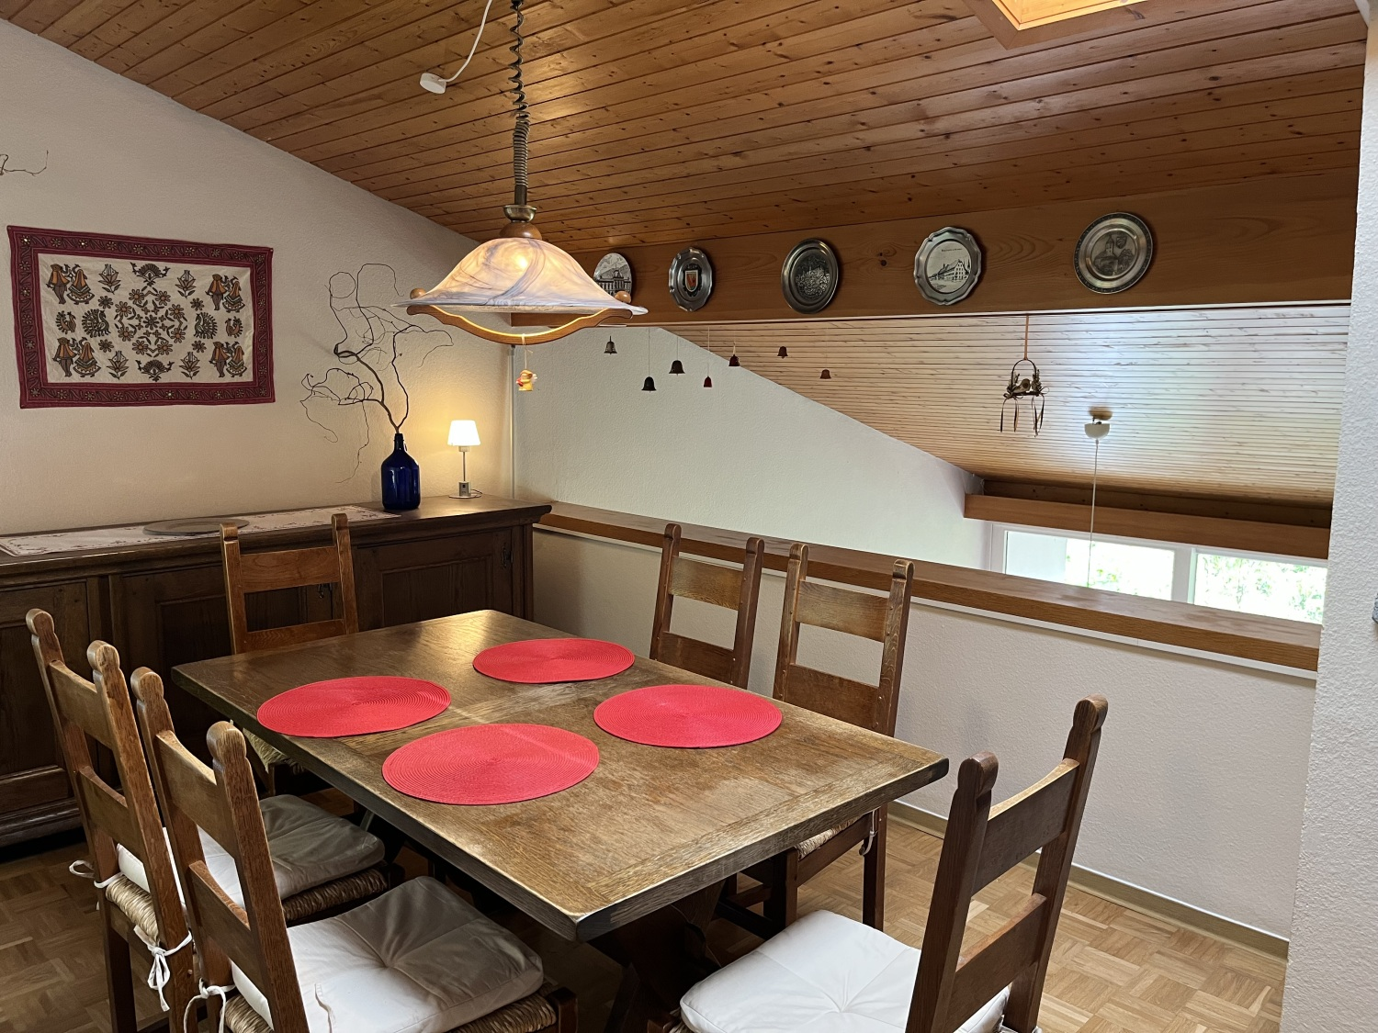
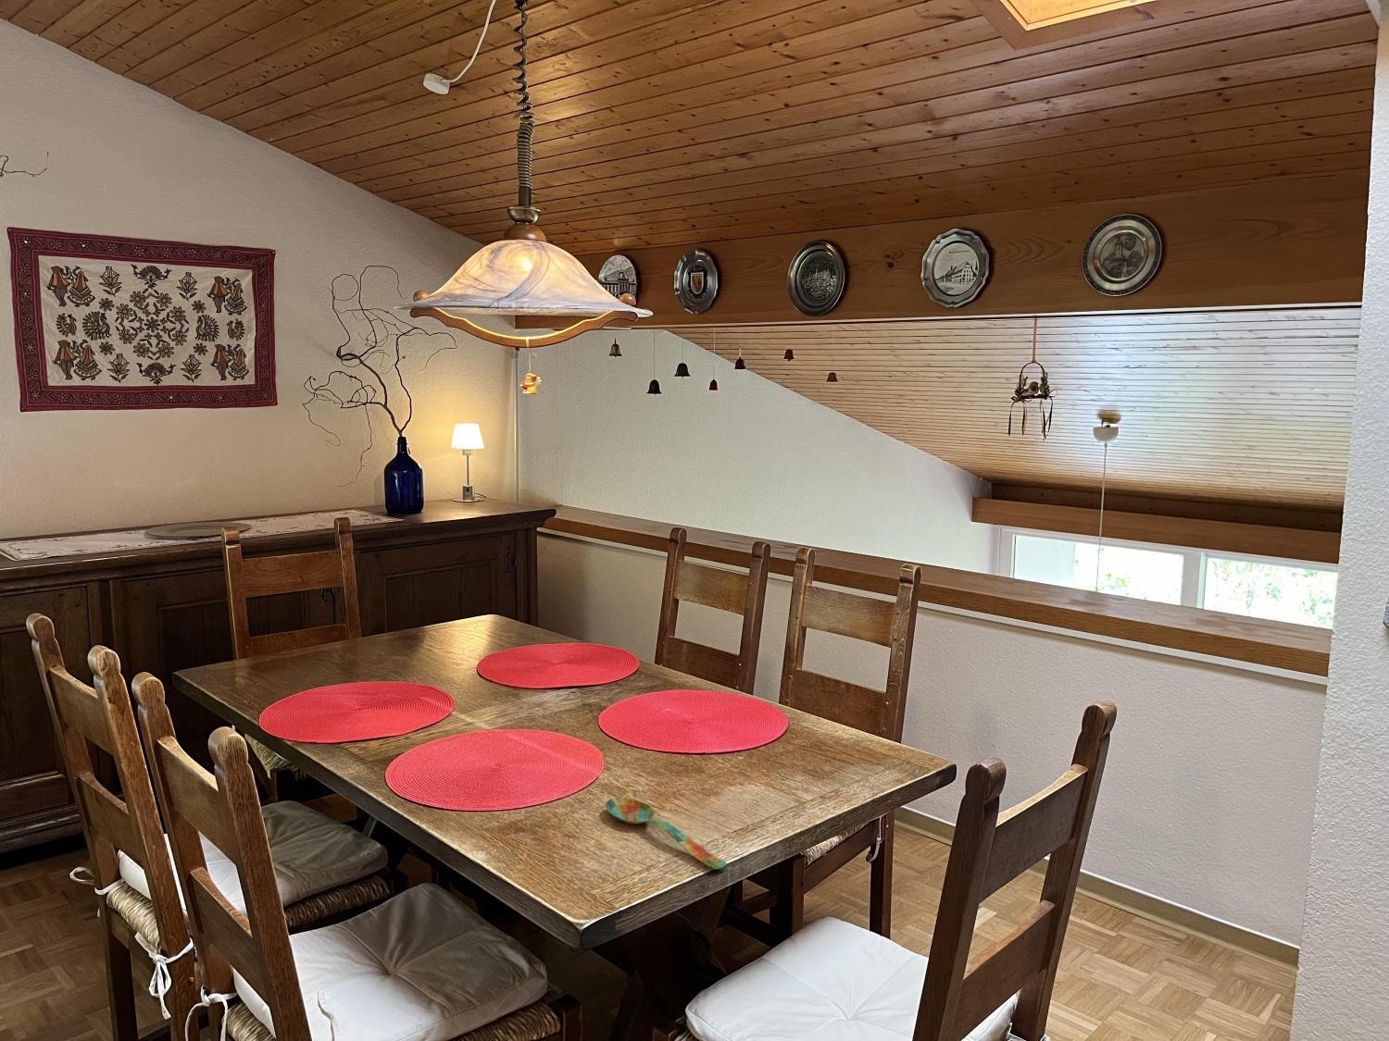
+ spoon (663, 829)
